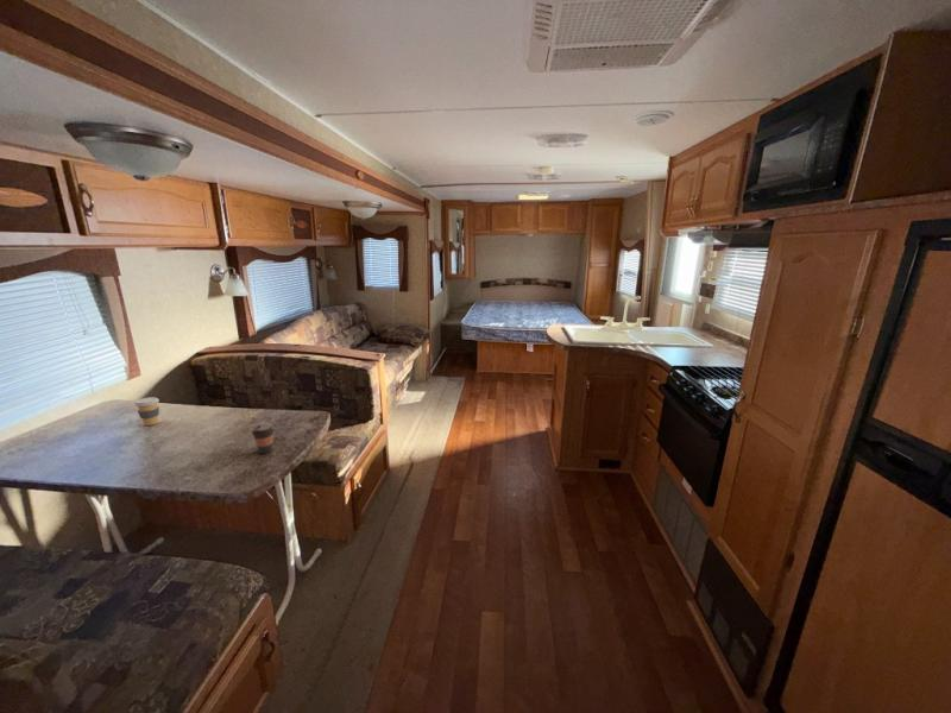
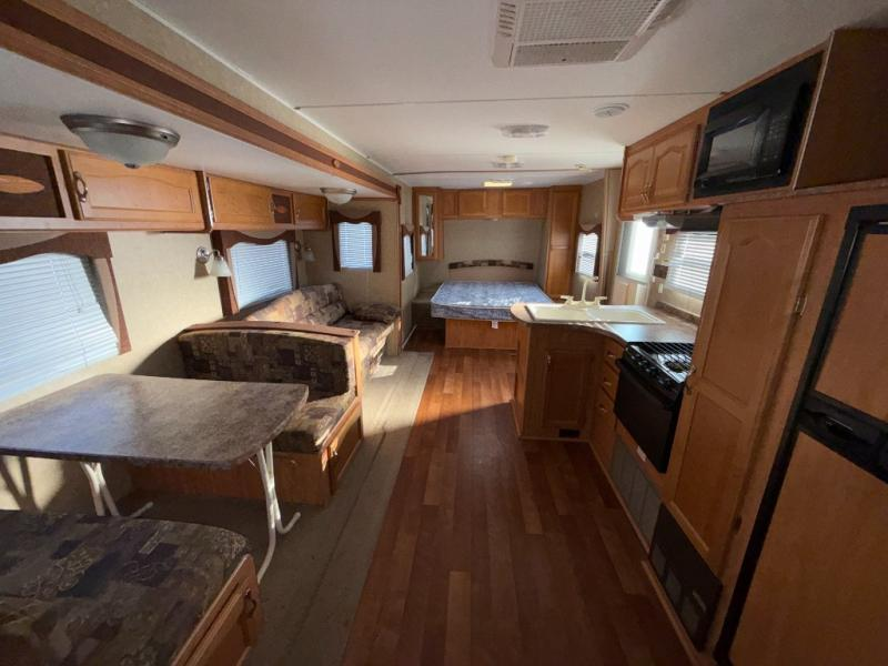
- coffee cup (149, 411)
- coffee cup (264, 438)
